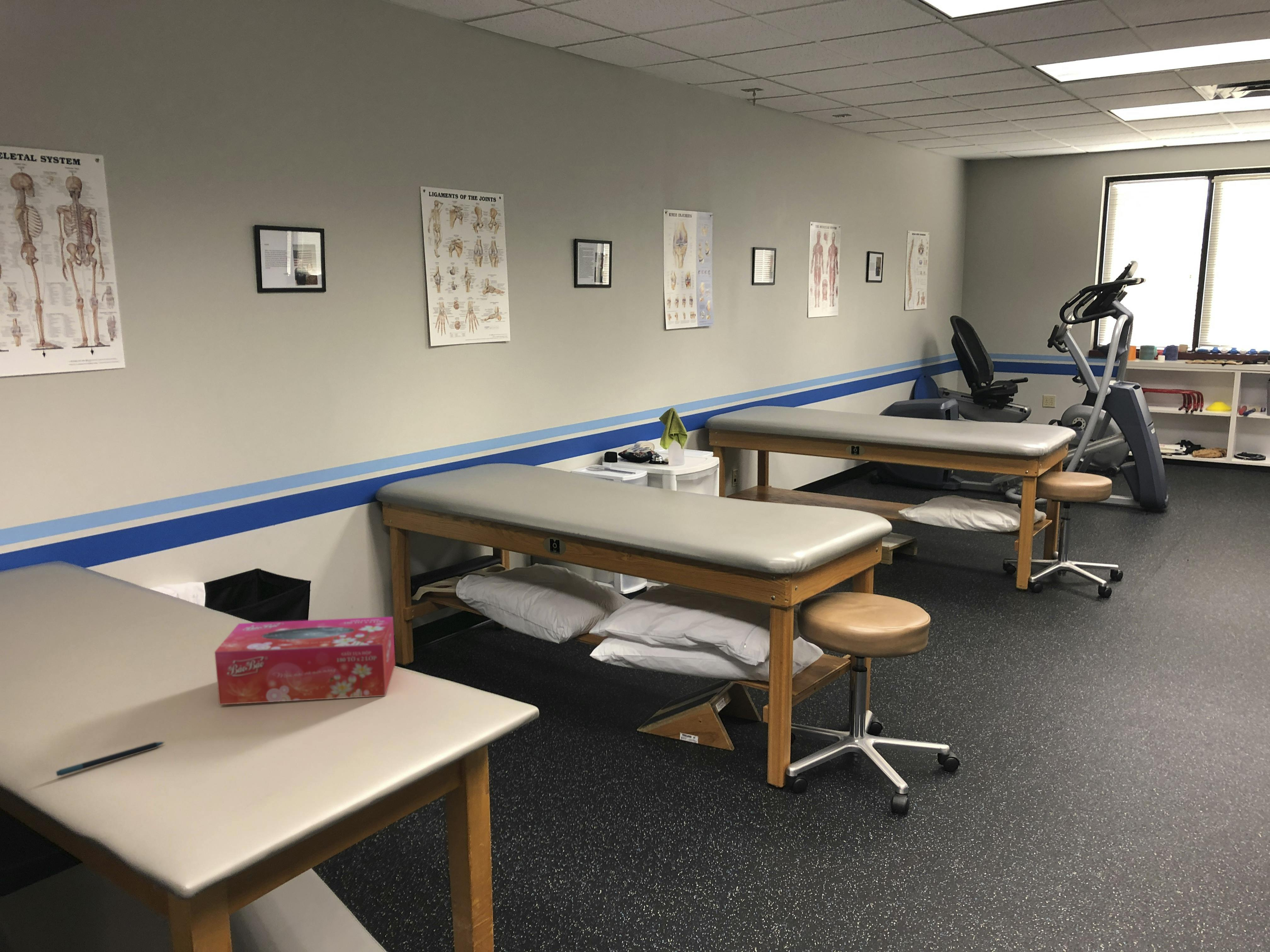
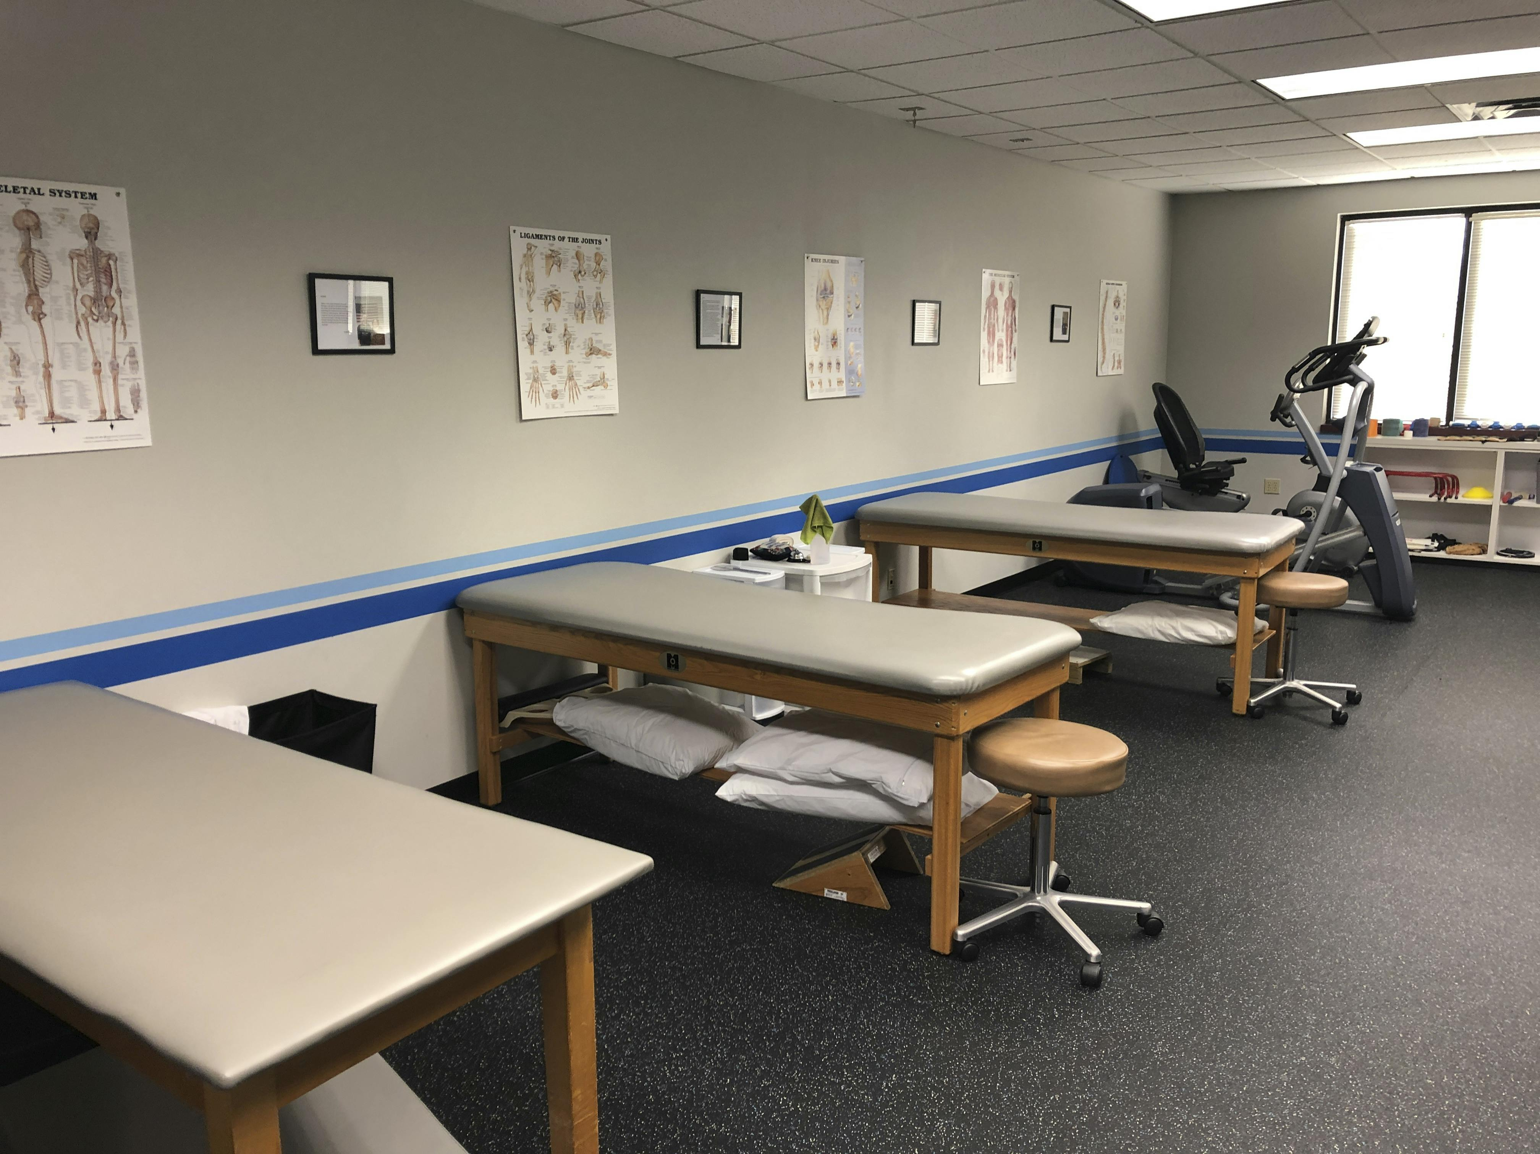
- pen (112, 757)
- tissue box (310, 659)
